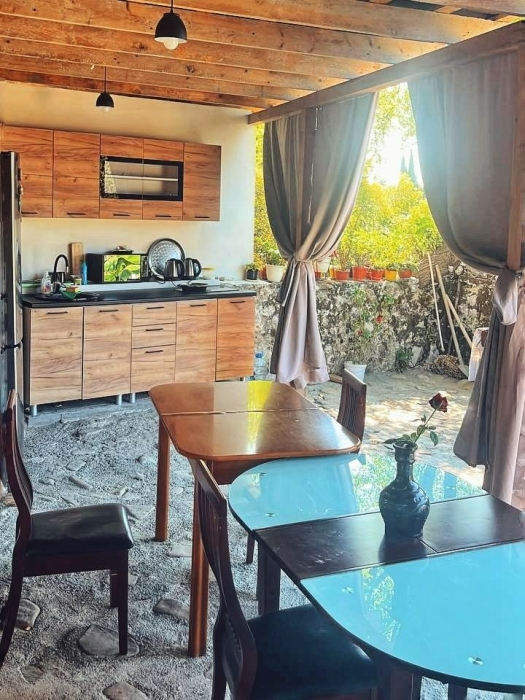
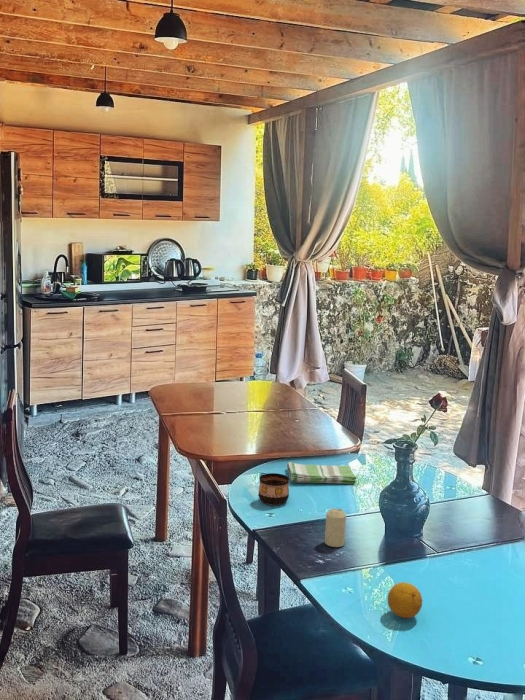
+ fruit (404, 600)
+ candle (335, 526)
+ dish towel (320, 471)
+ cup (275, 489)
